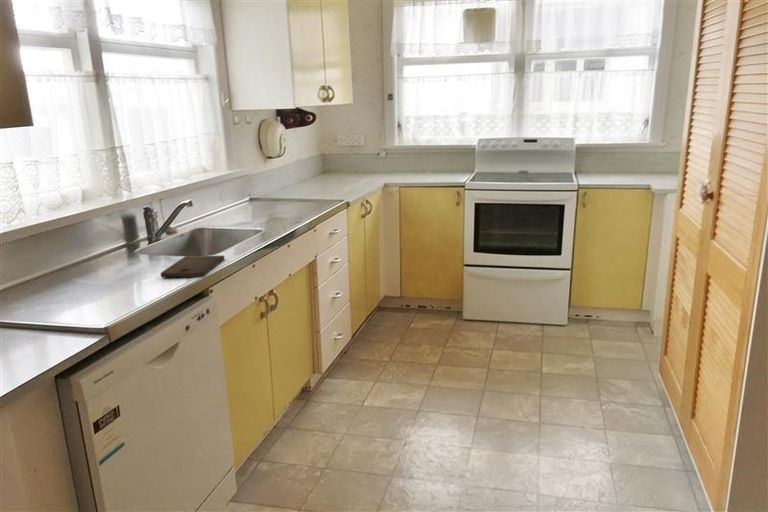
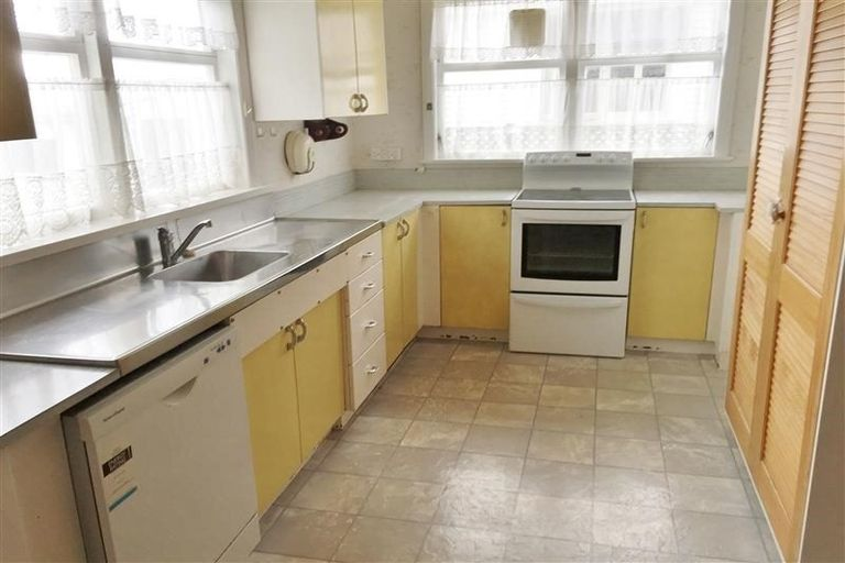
- cutting board (194, 265)
